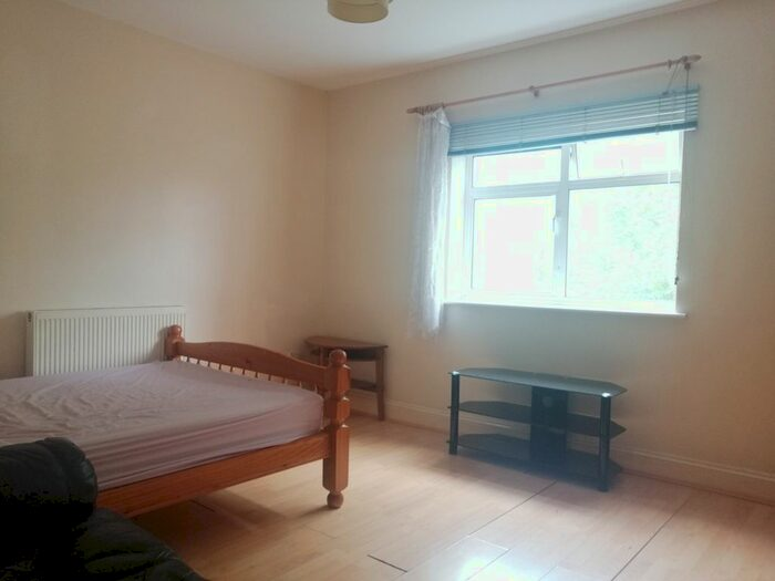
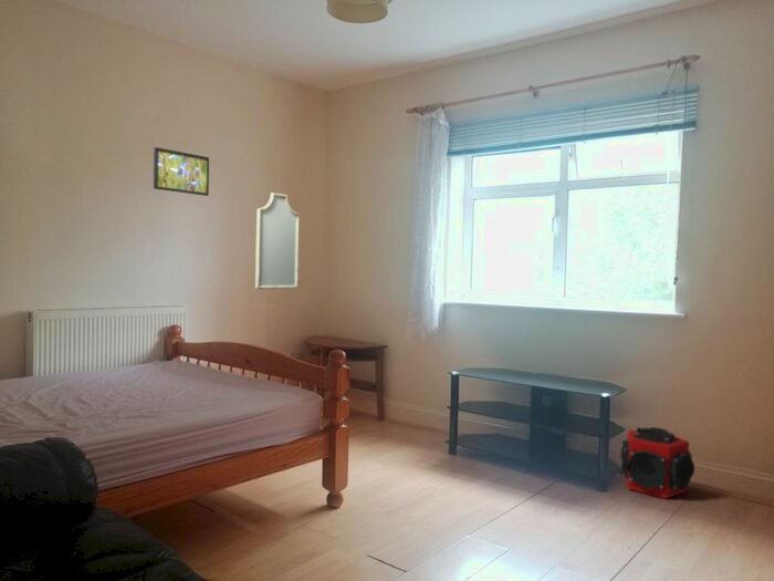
+ speaker (655, 458)
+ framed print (181, 172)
+ home mirror (279, 241)
